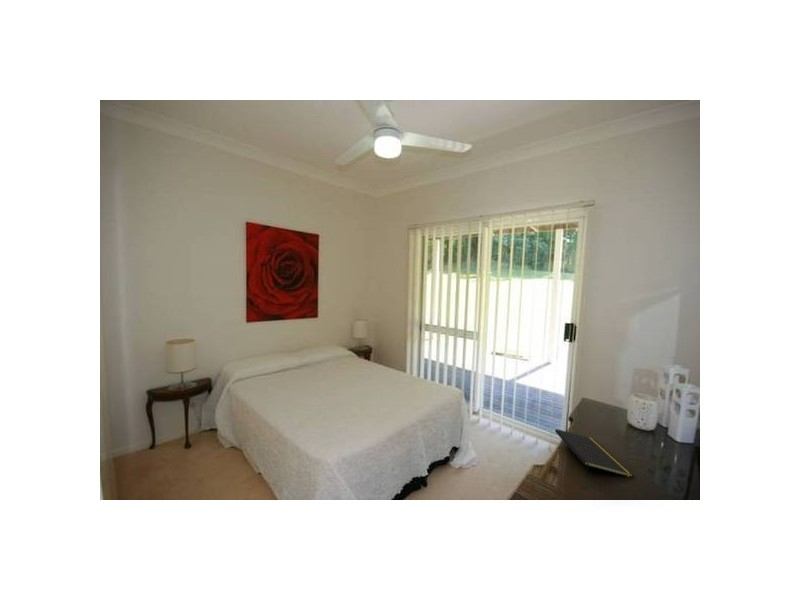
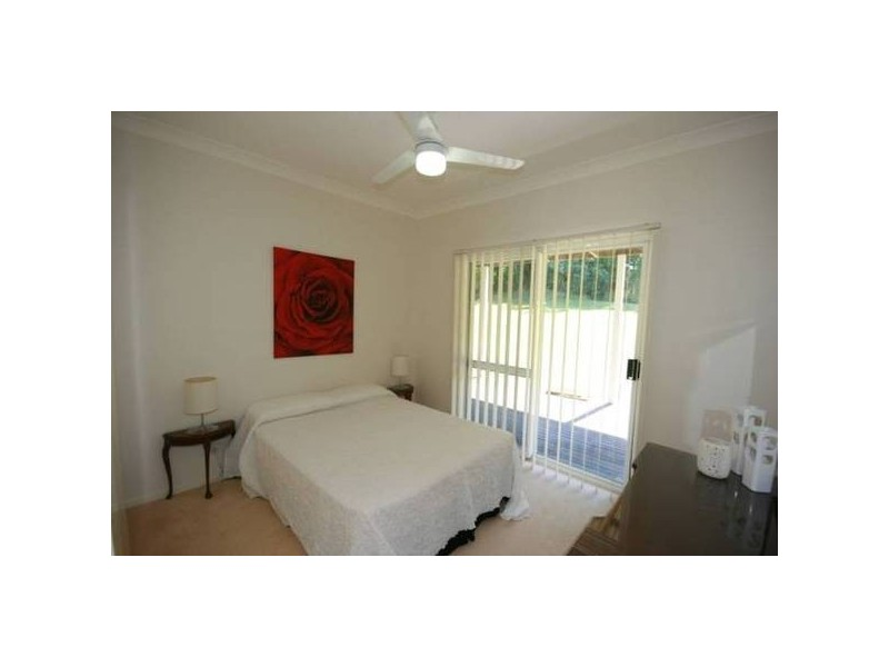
- notepad (589, 450)
